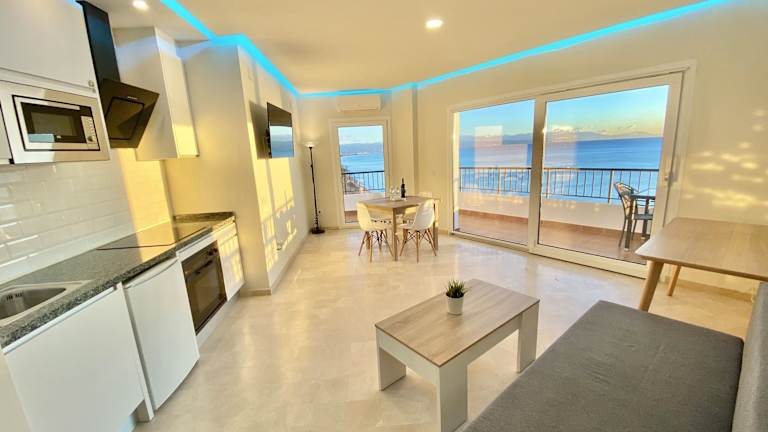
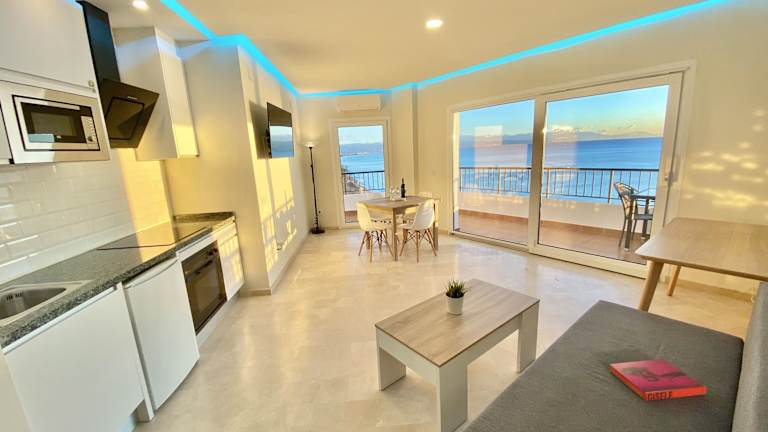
+ hardback book (654, 378)
